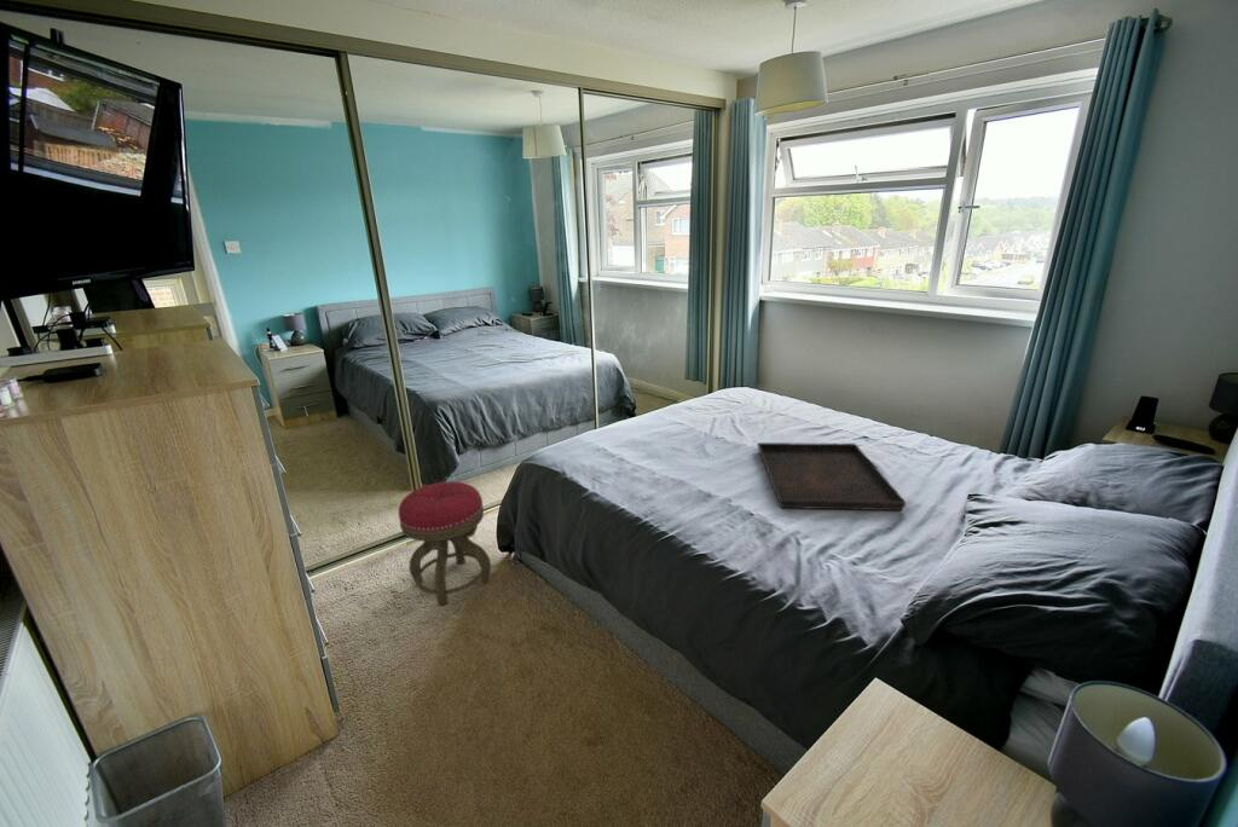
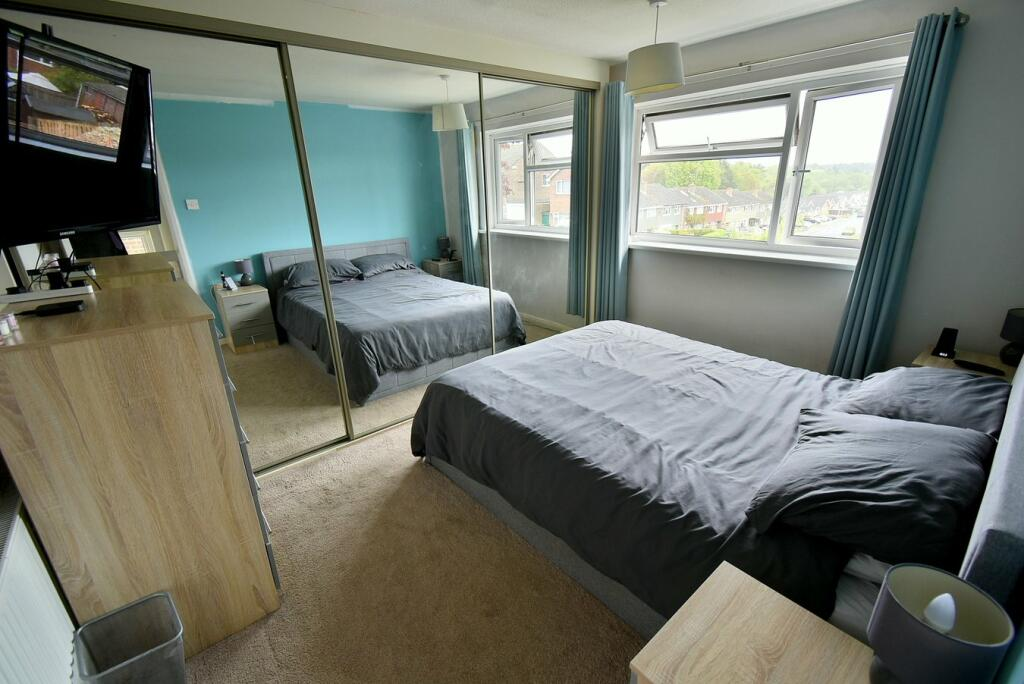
- stool (446, 538)
- serving tray (821, 473)
